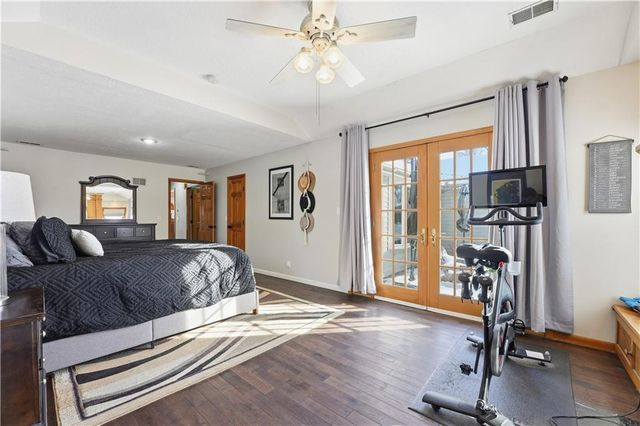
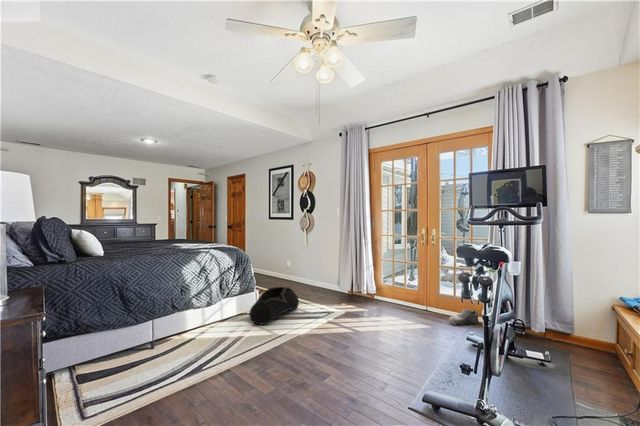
+ shoe (463, 315)
+ bag (276, 302)
